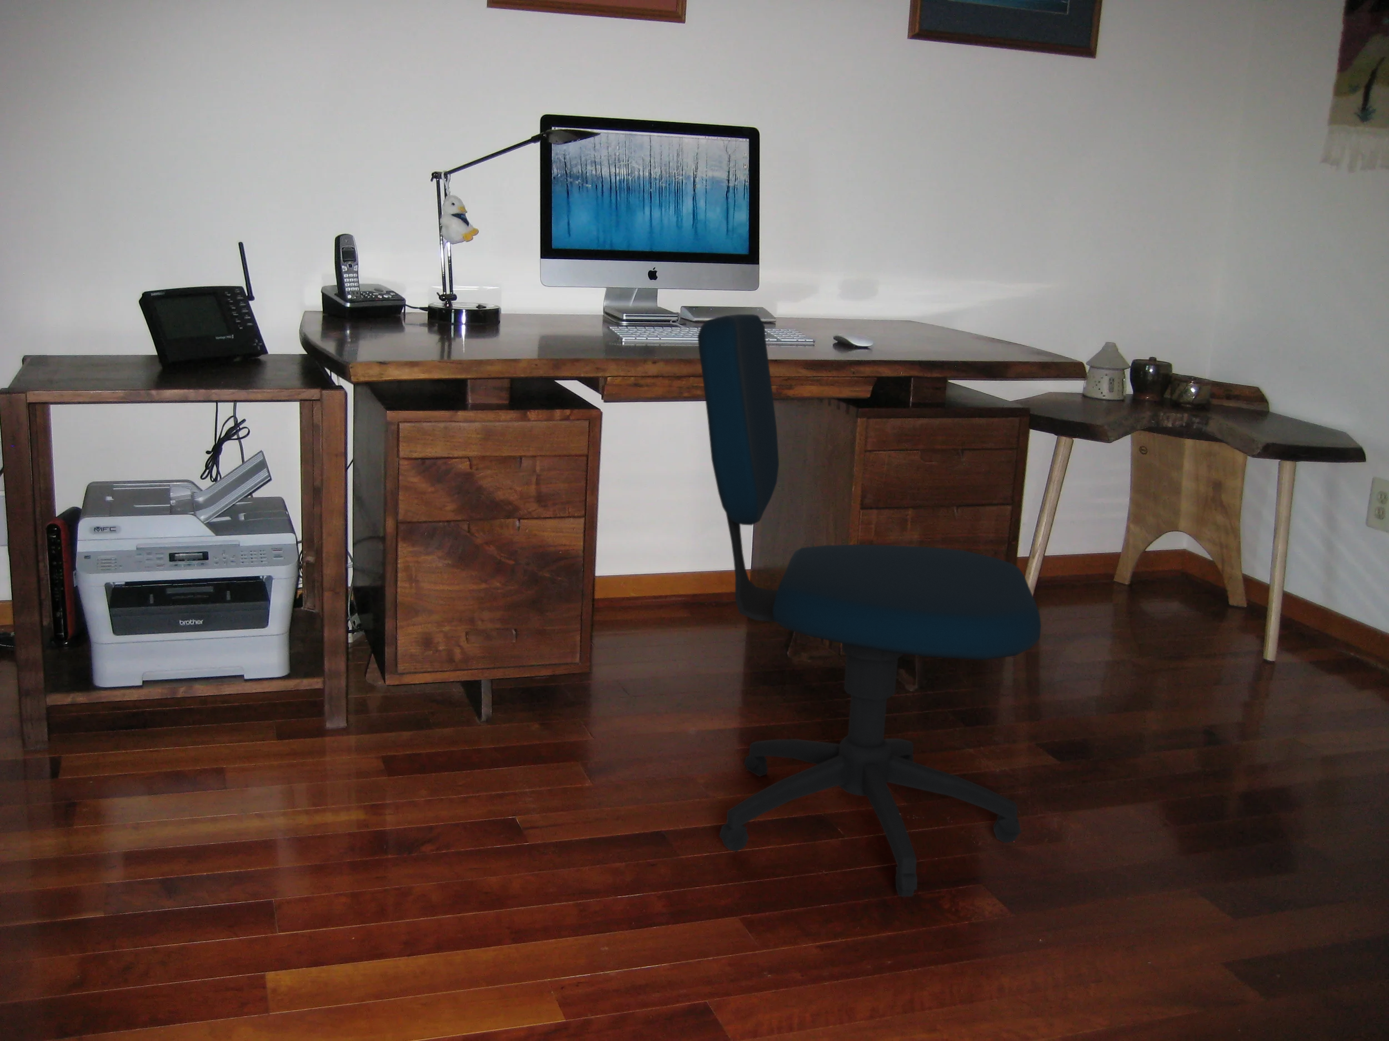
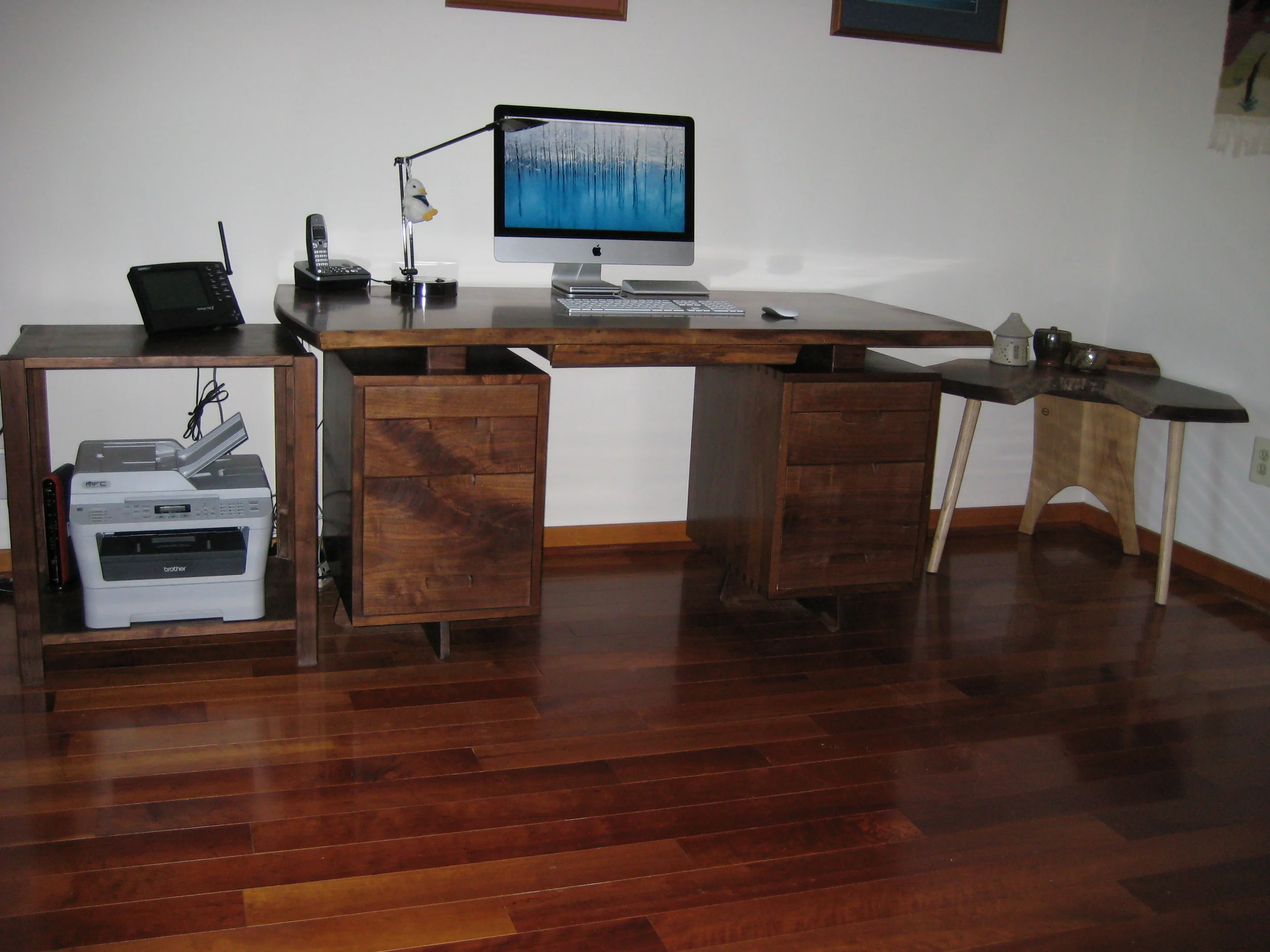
- office chair (871, 583)
